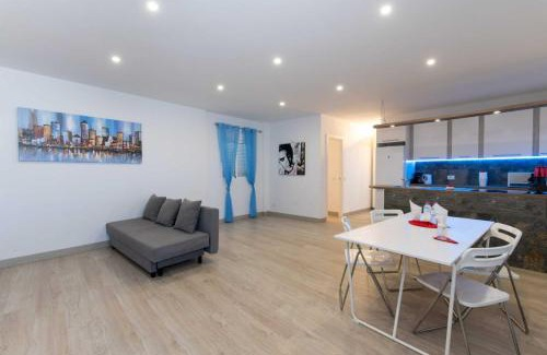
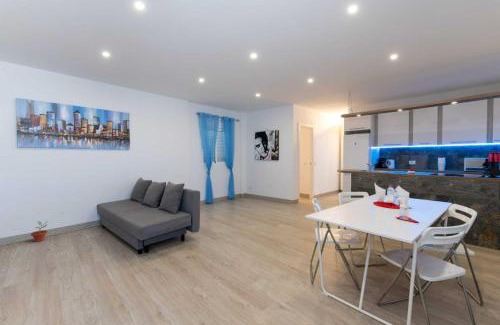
+ potted plant (39, 230)
